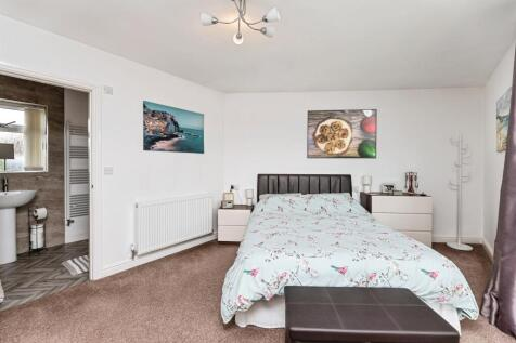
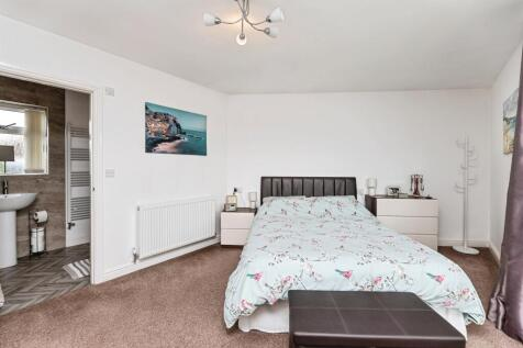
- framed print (340, 134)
